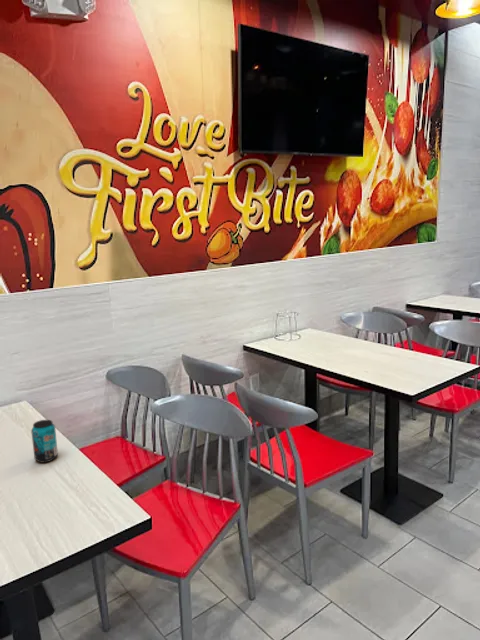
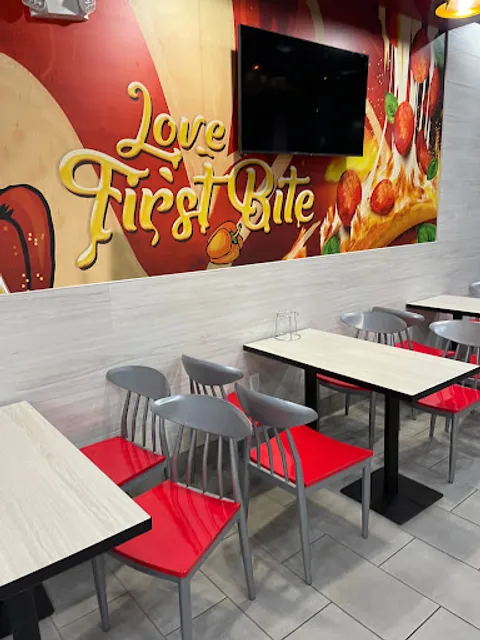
- beverage can (44, 440)
